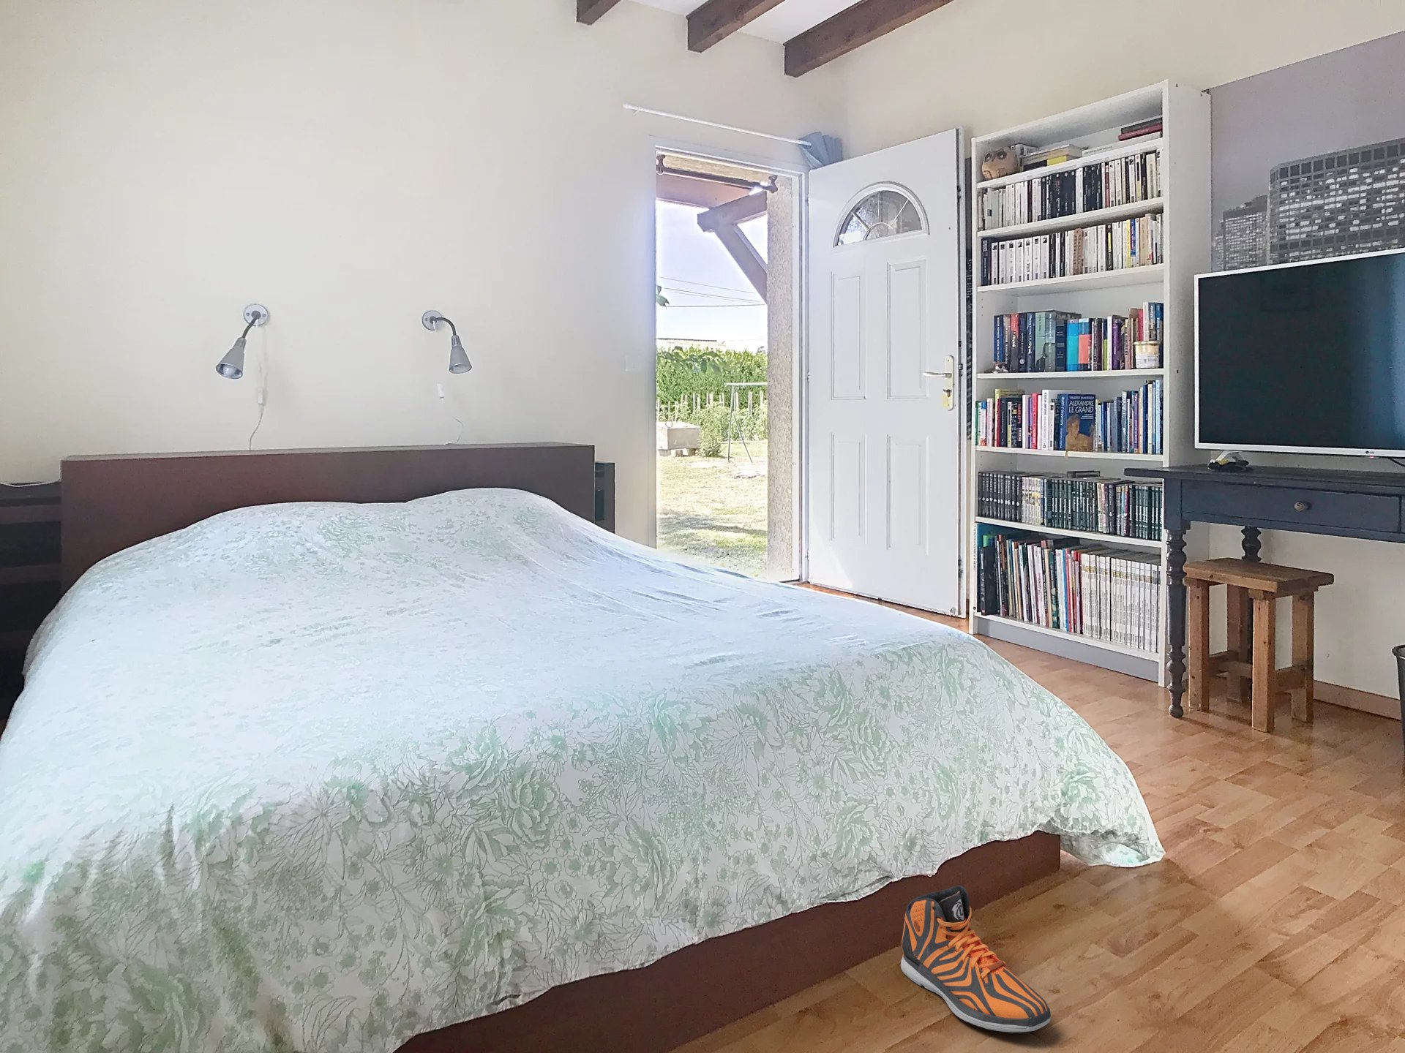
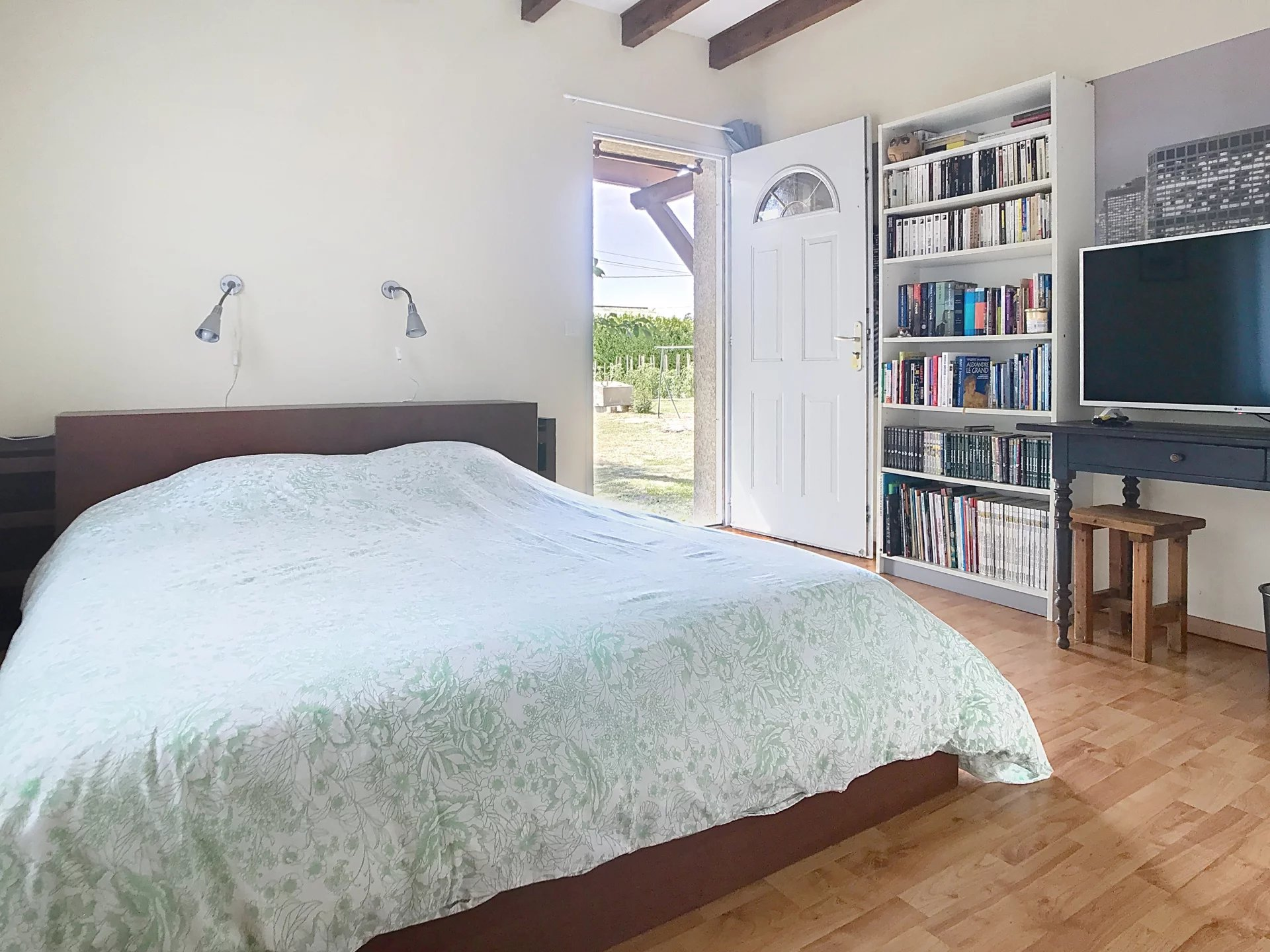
- sneaker (966, 950)
